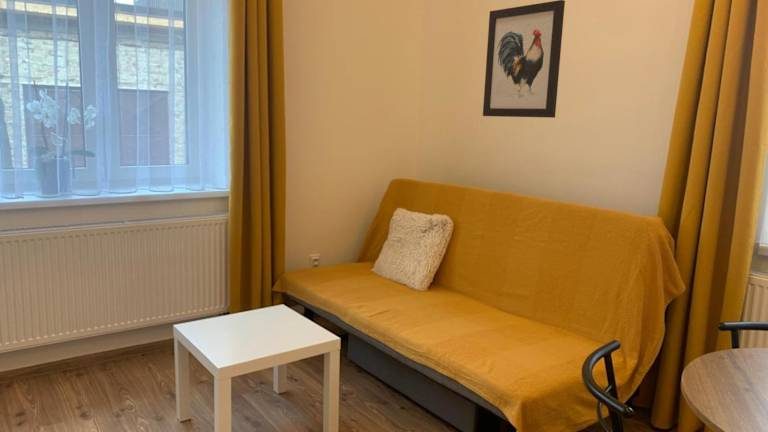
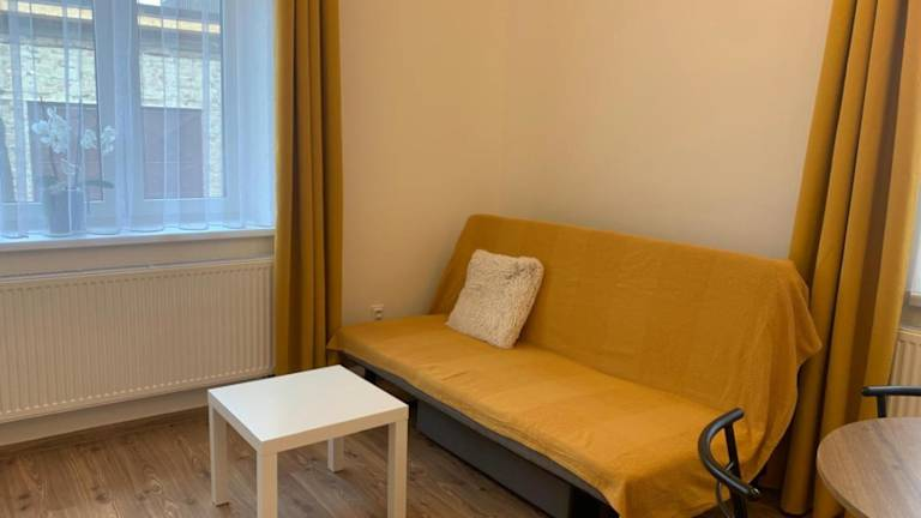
- wall art (521, 62)
